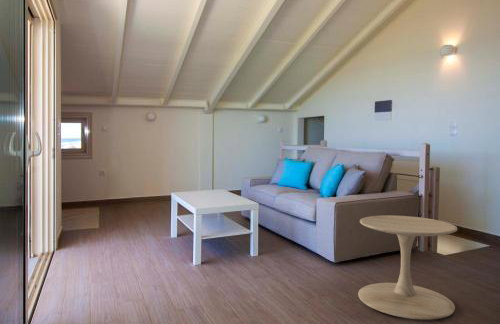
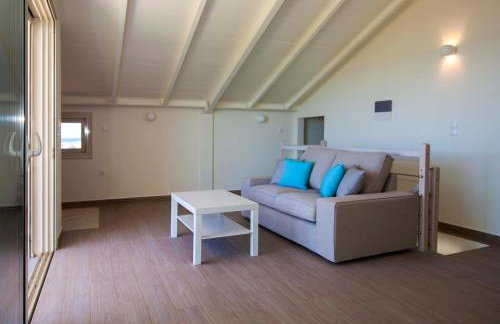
- side table (405, 261)
